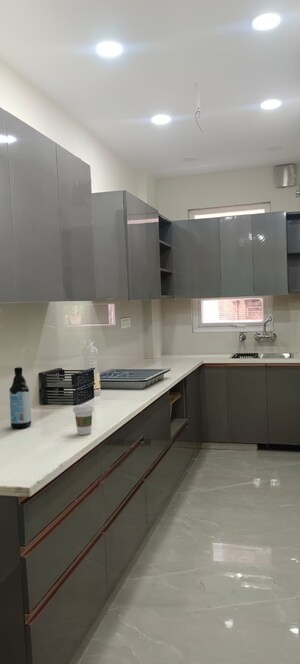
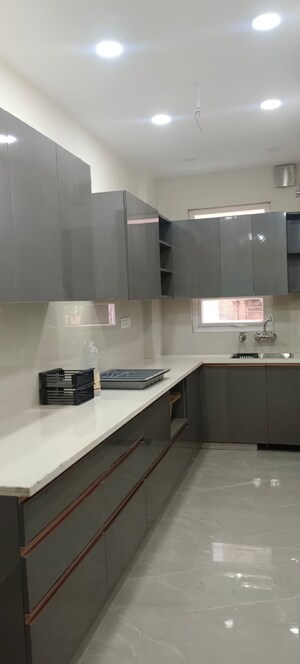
- water bottle (19, 397)
- coffee cup (83, 419)
